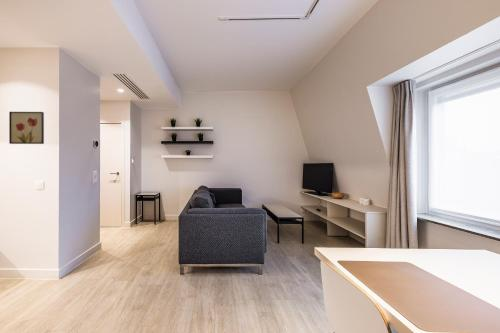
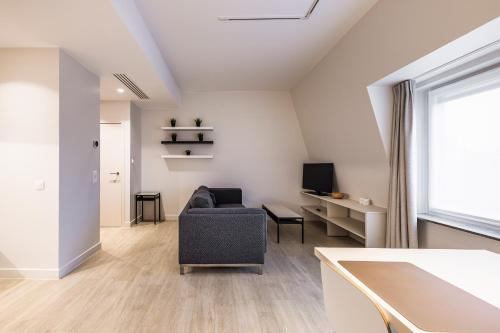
- wall art (27, 127)
